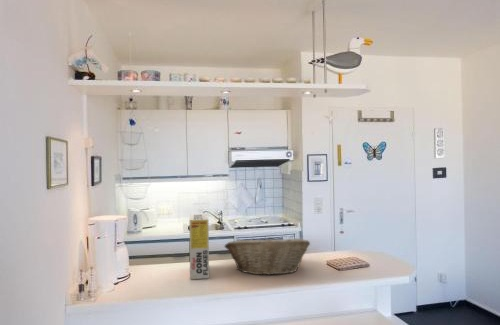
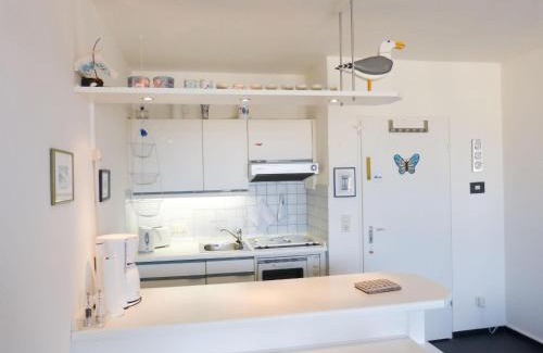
- fruit basket (267, 251)
- cereal box (199, 244)
